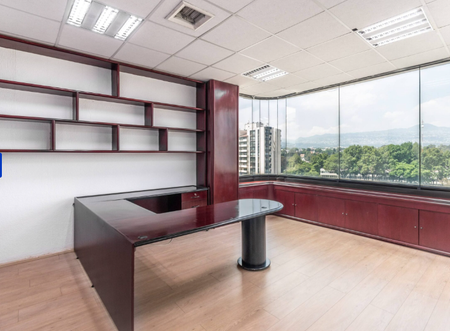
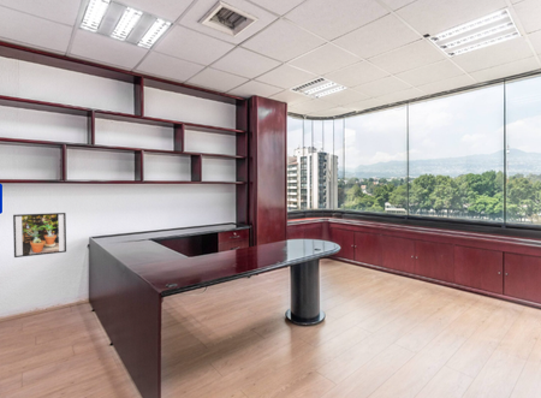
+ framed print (41, 233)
